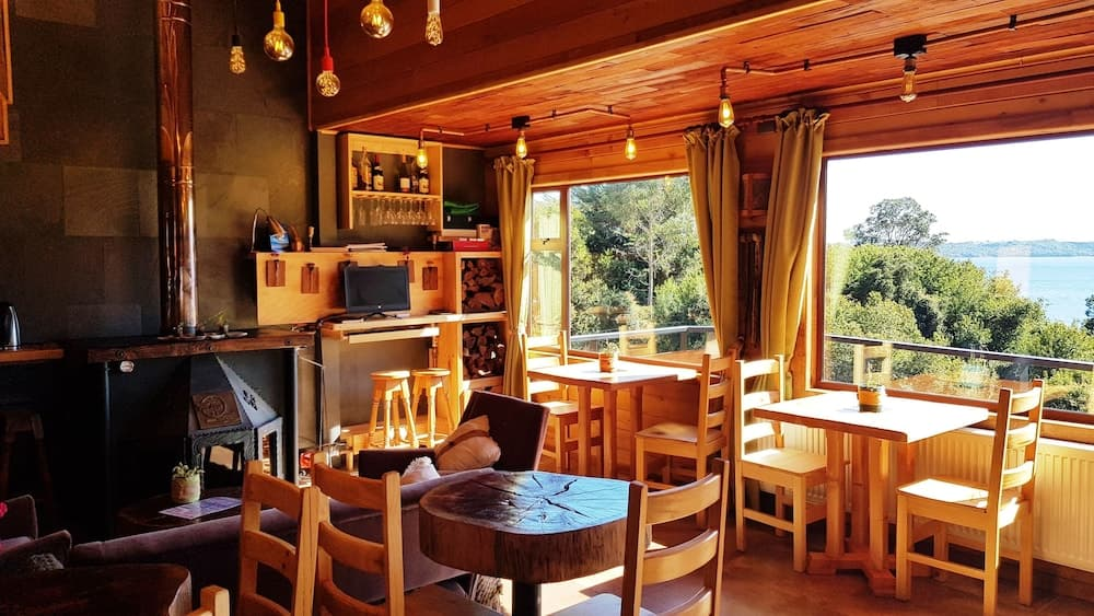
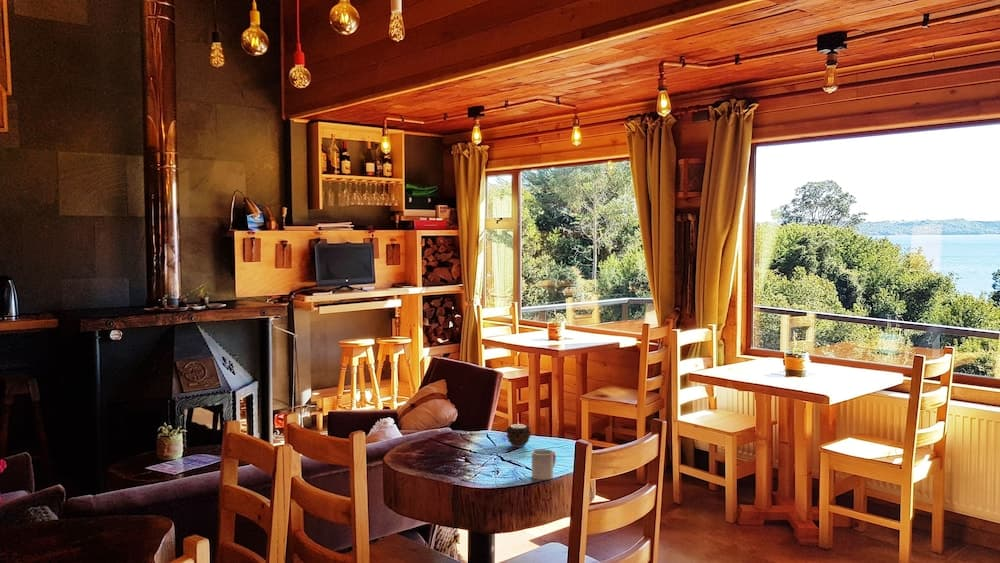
+ cup (545, 463)
+ candle (518, 433)
